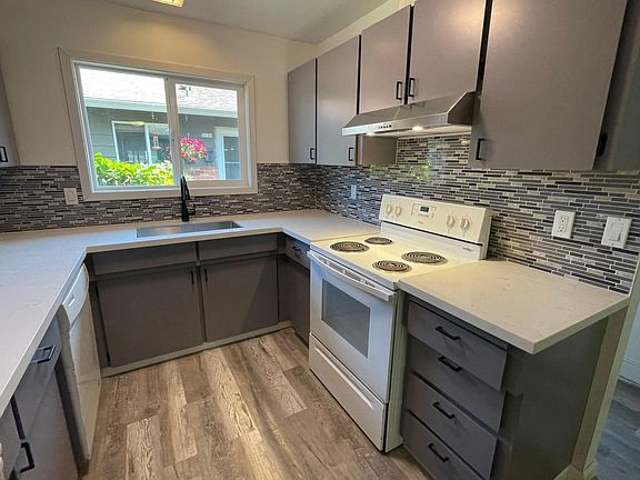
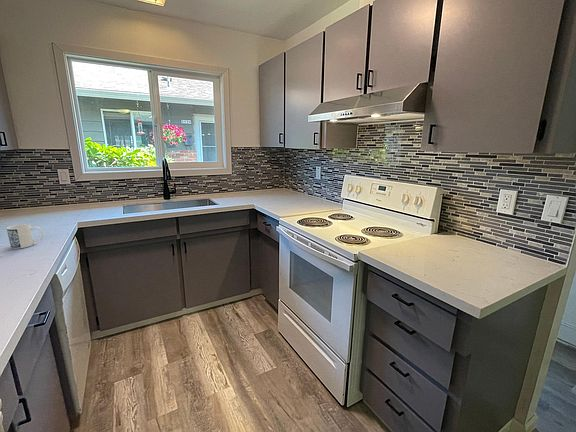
+ mug (26, 235)
